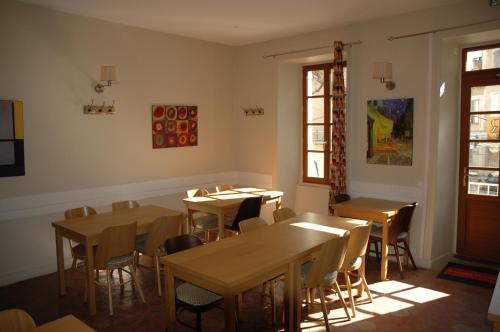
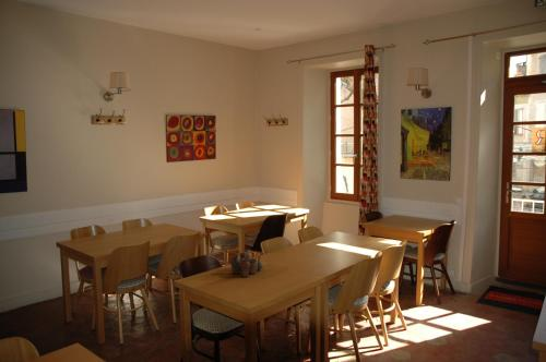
+ vase (247, 262)
